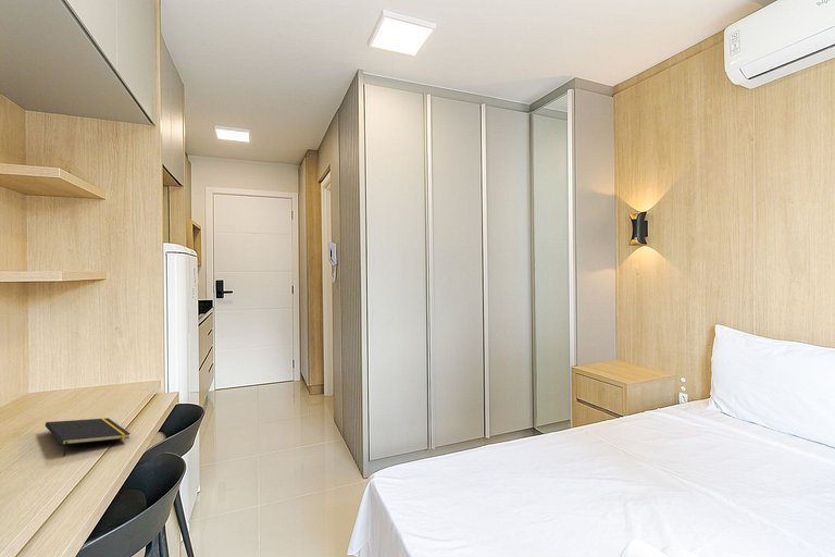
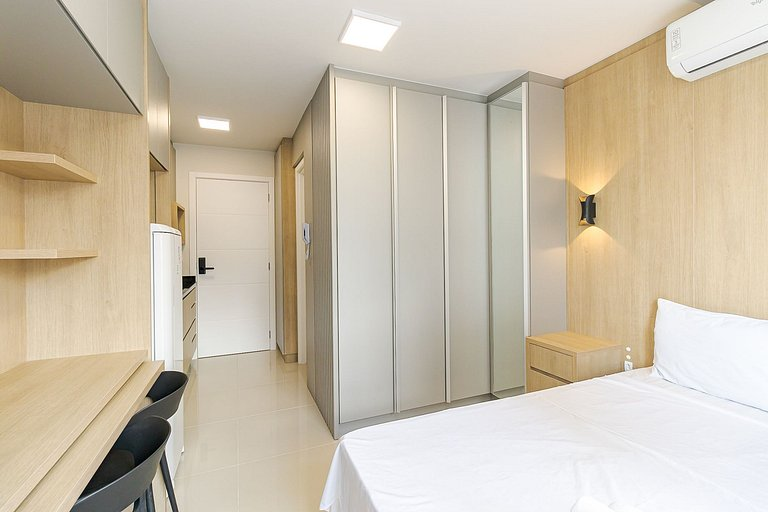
- notepad (87, 430)
